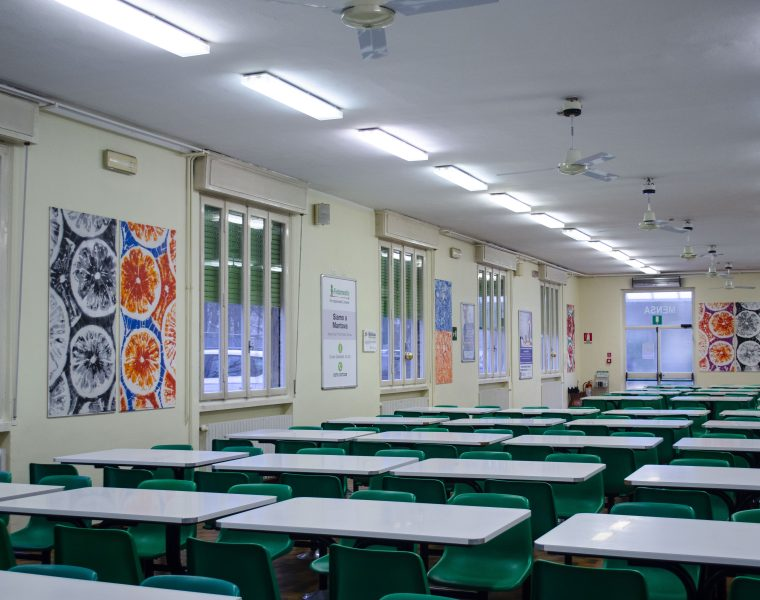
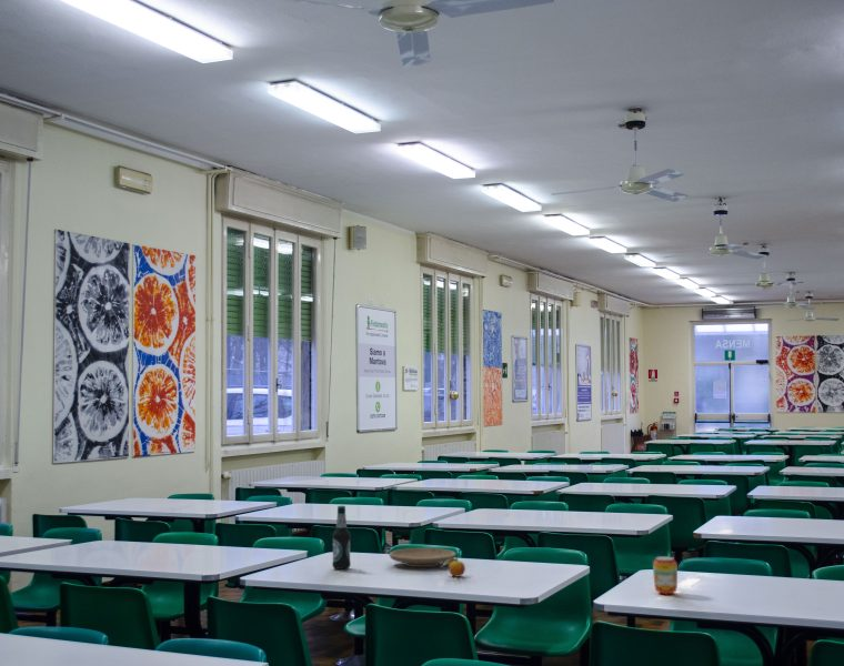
+ fruit (452, 564)
+ plate (422, 558)
+ beverage can (665, 575)
+ bottle (341, 536)
